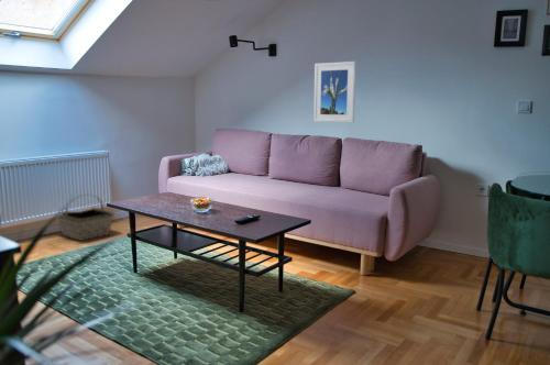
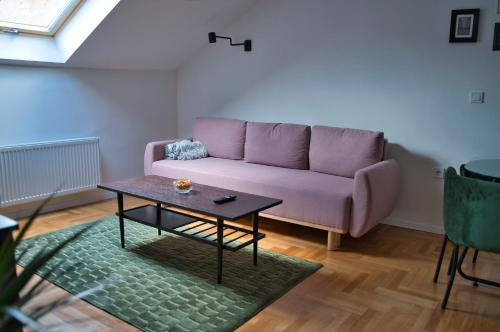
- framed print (333, 92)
- basket (85, 214)
